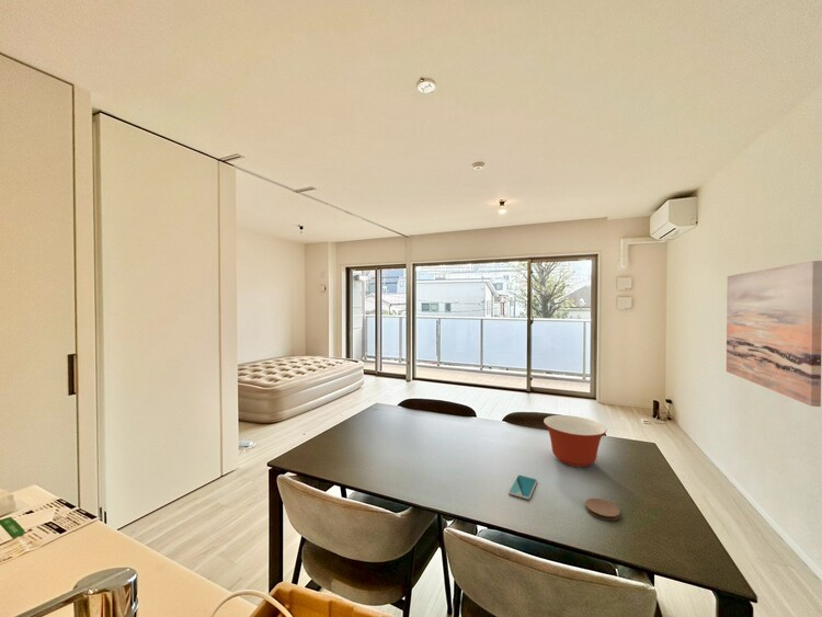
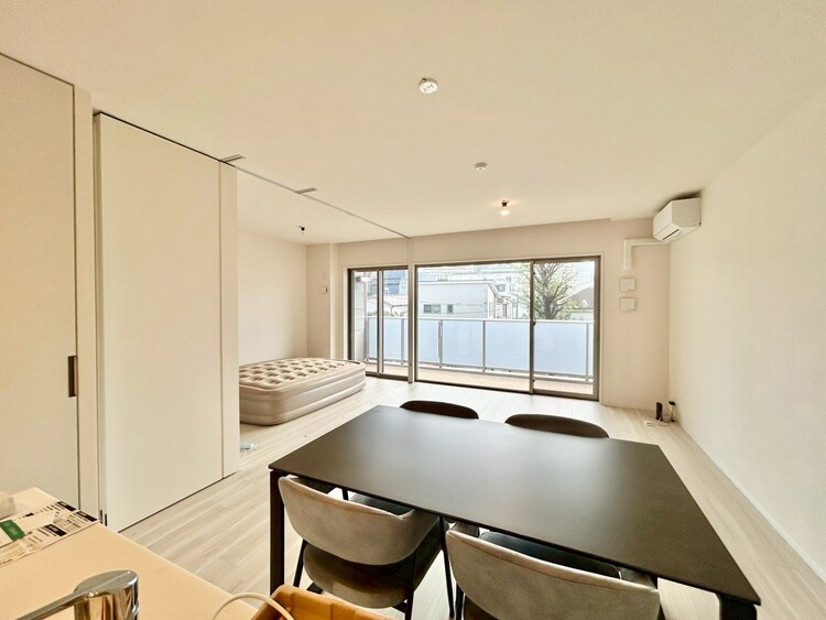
- coaster (602, 509)
- mixing bowl (573, 442)
- wall art (764, 328)
- smartphone (523, 485)
